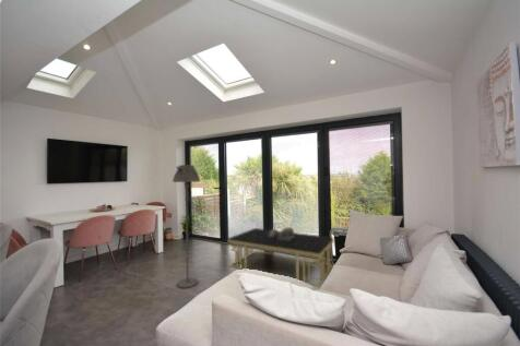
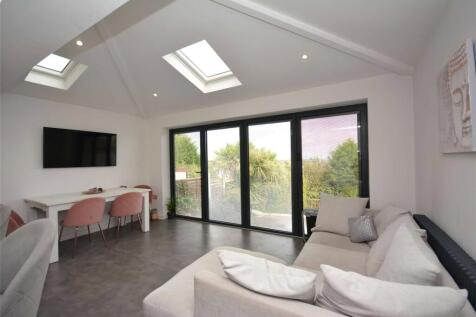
- floor lamp (187, 224)
- coffee table (281, 246)
